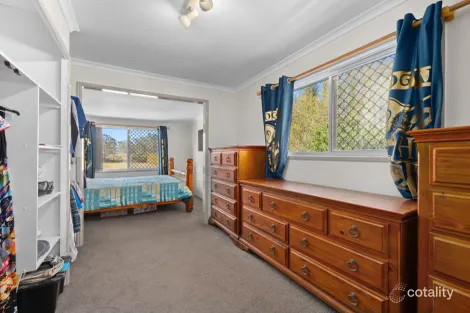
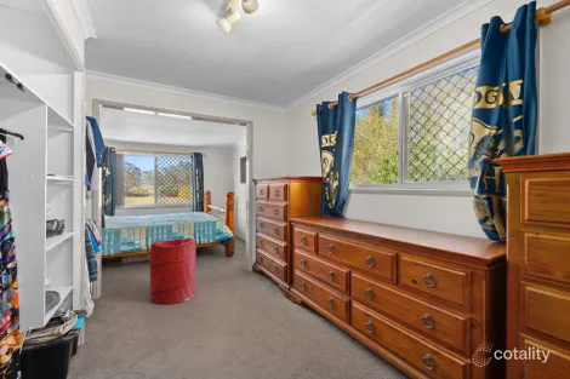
+ laundry hamper (173, 266)
